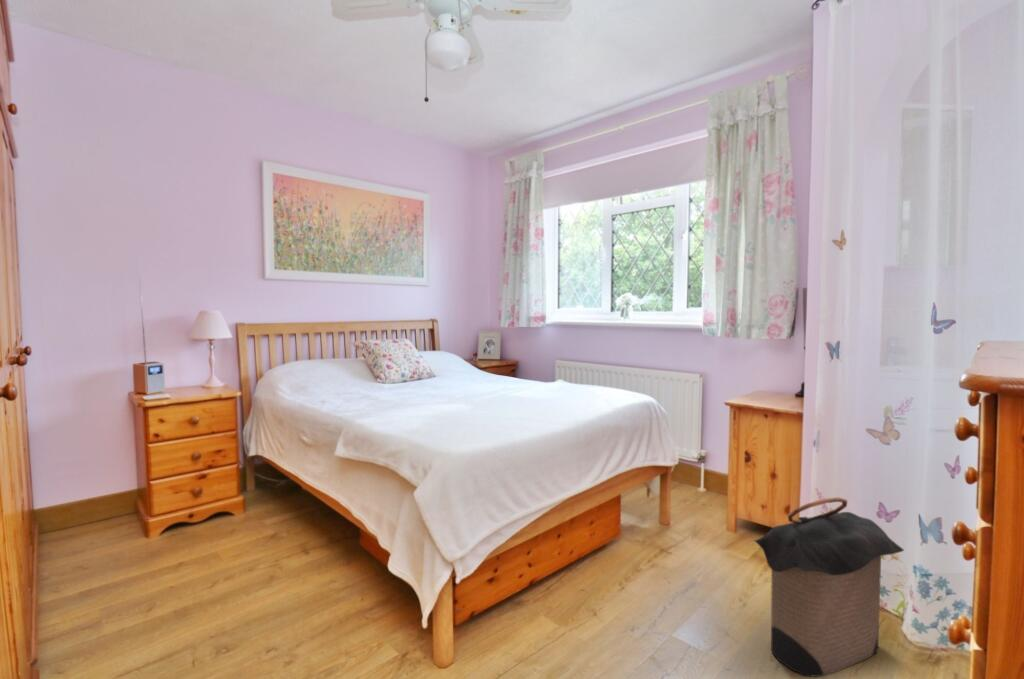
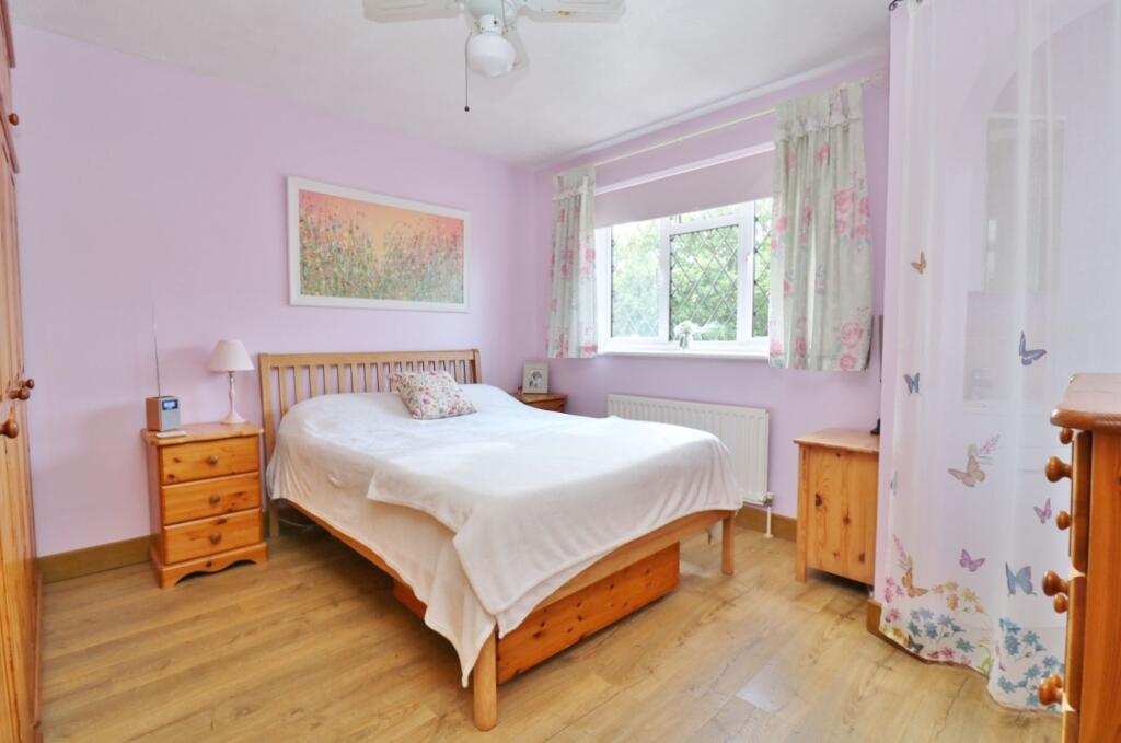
- laundry hamper (824, 567)
